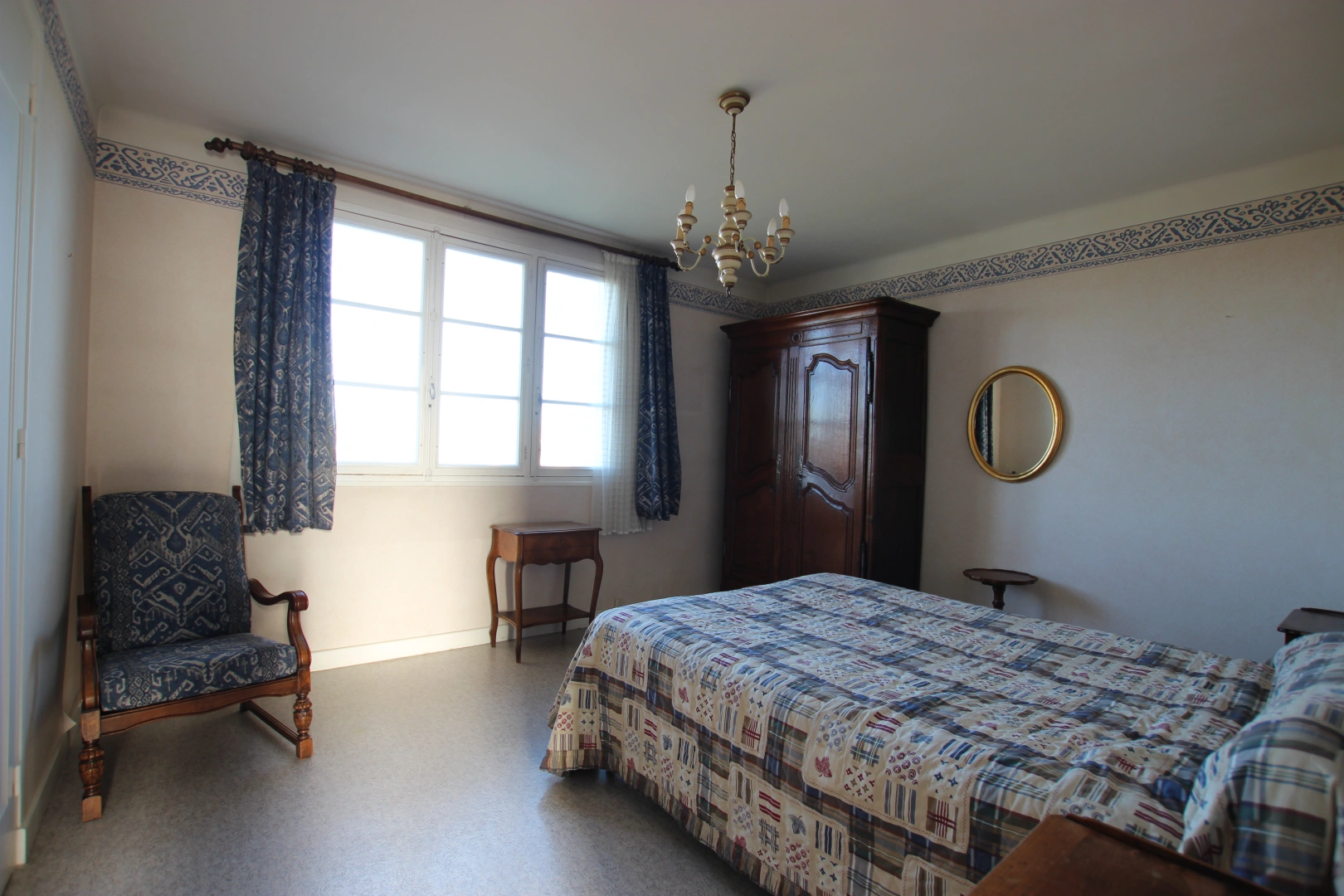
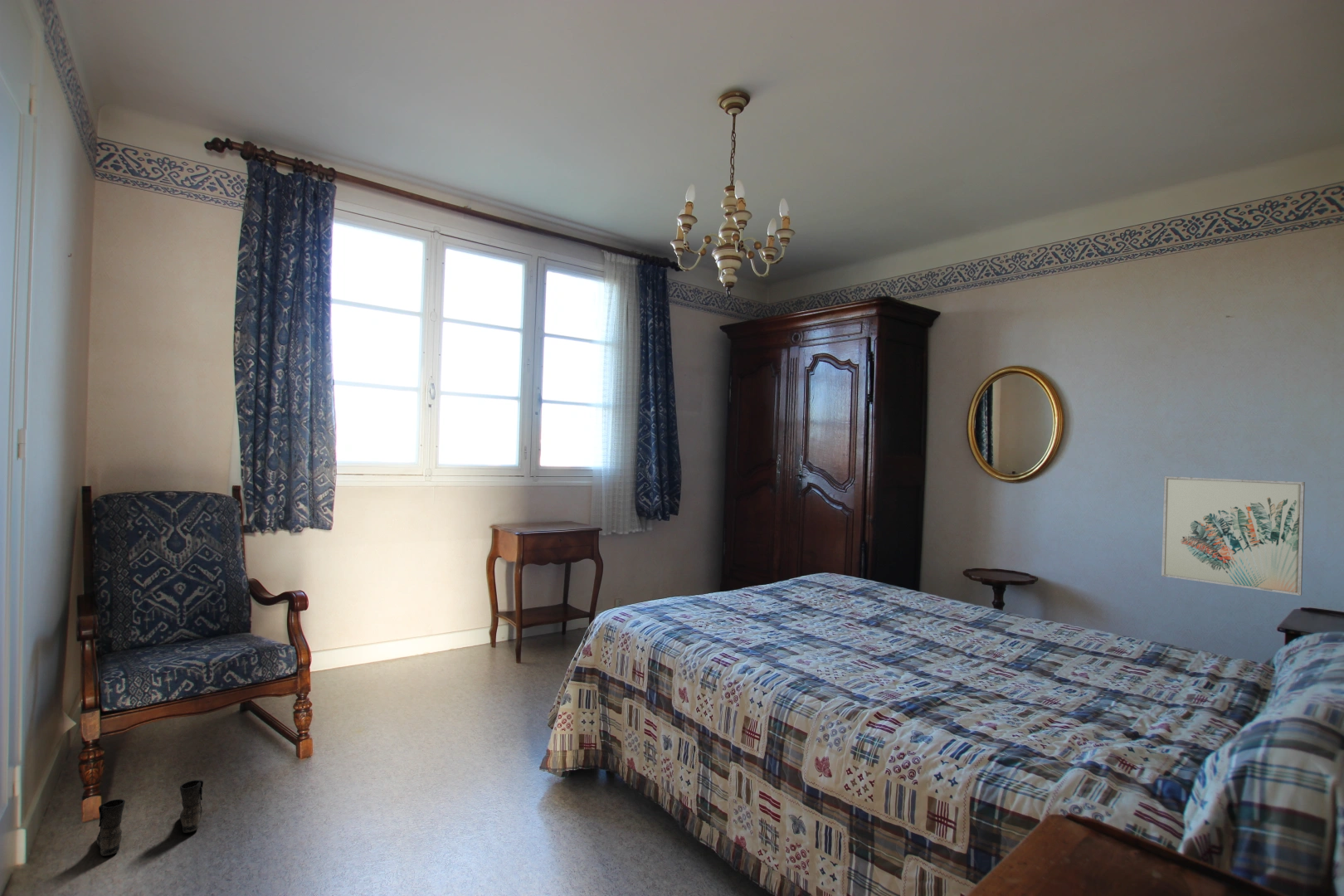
+ boots (180, 814)
+ wall art (1229, 532)
